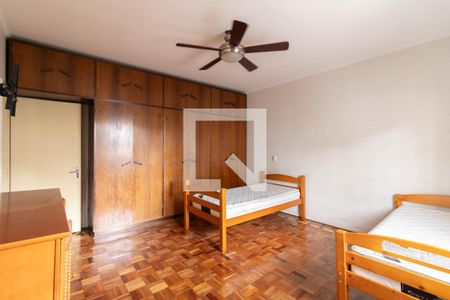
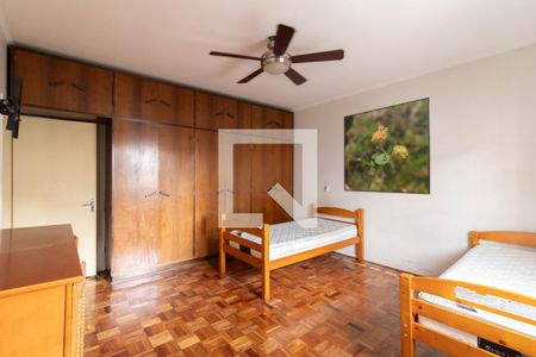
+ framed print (381, 150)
